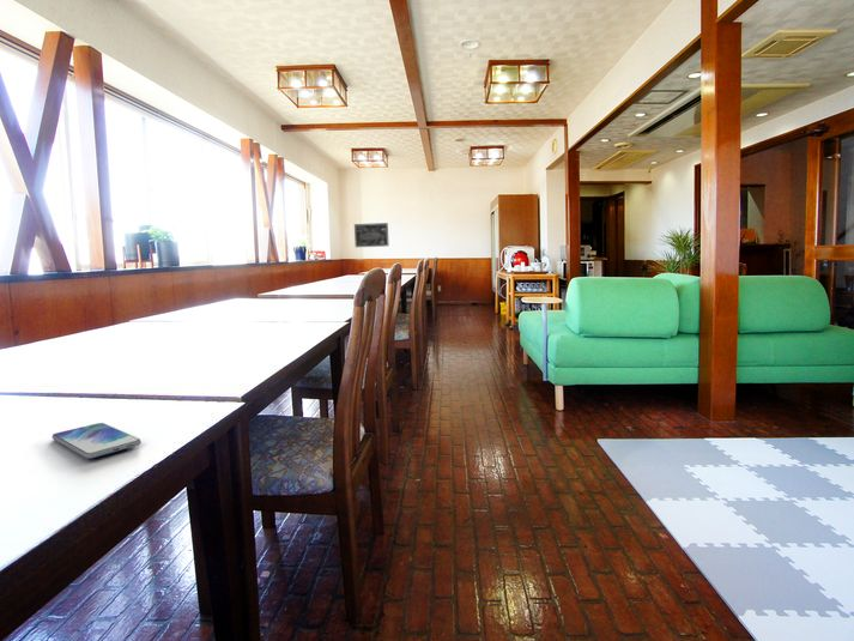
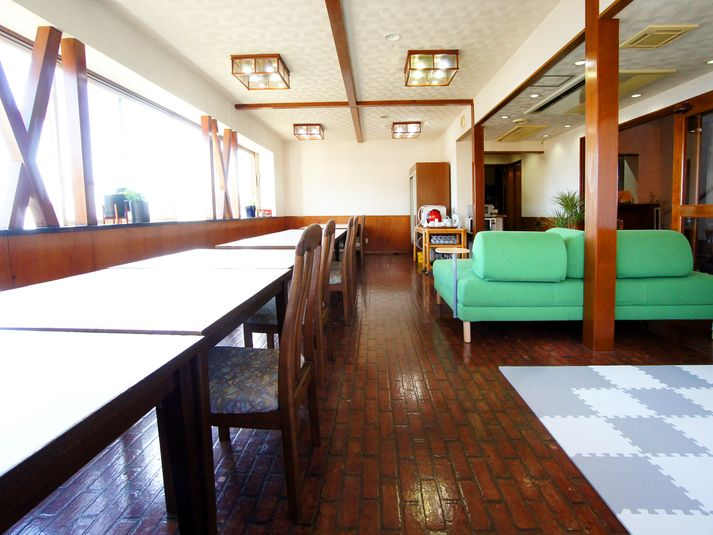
- smartphone (96, 439)
- wall art (371, 235)
